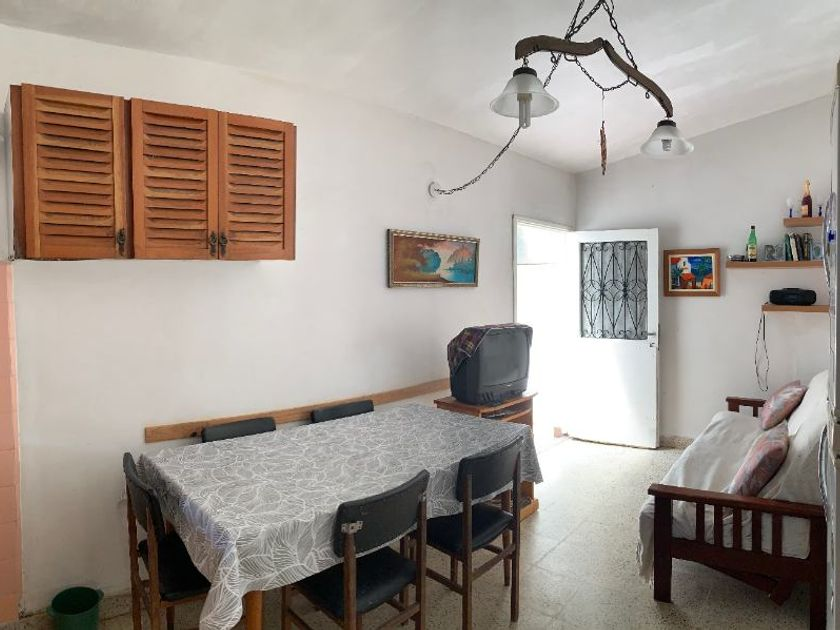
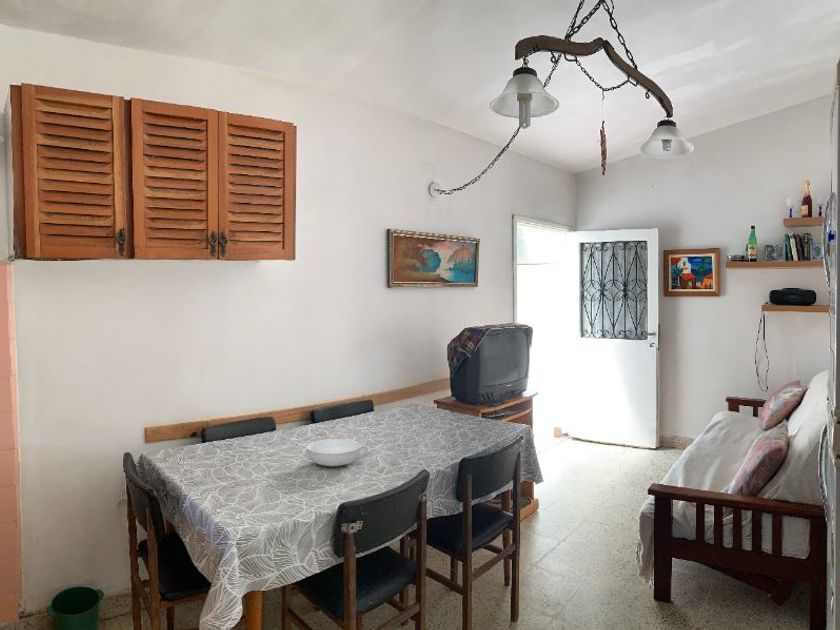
+ serving bowl (334, 454)
